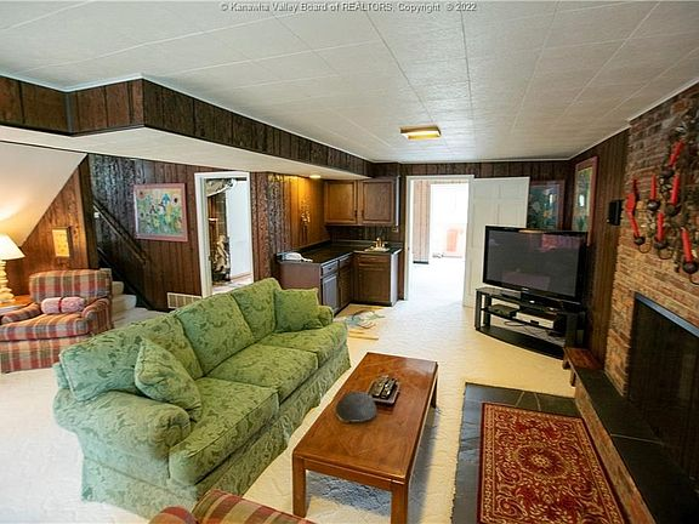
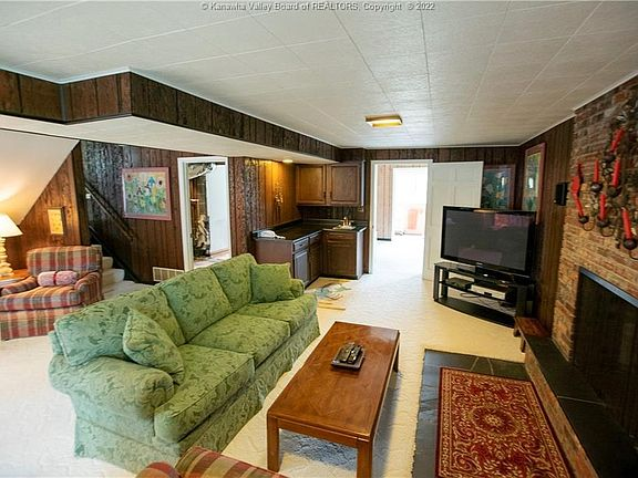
- decorative bowl (356, 403)
